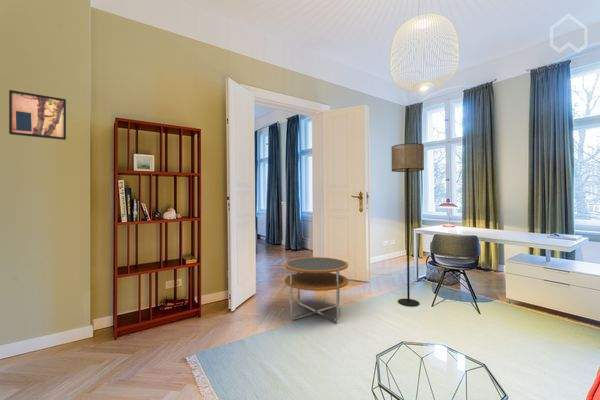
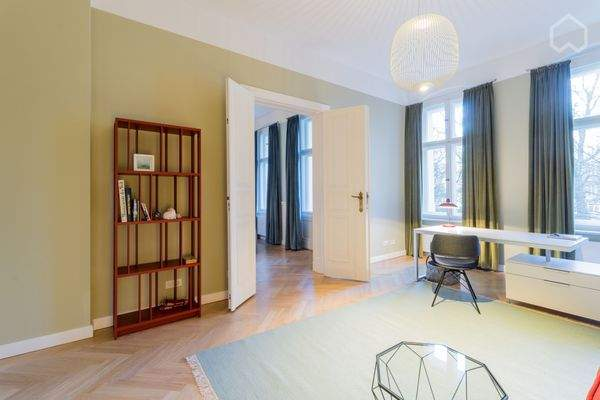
- side table (316, 288)
- floor lamp (407, 224)
- wall art (39, 116)
